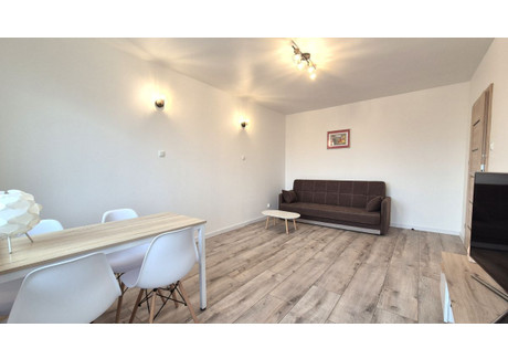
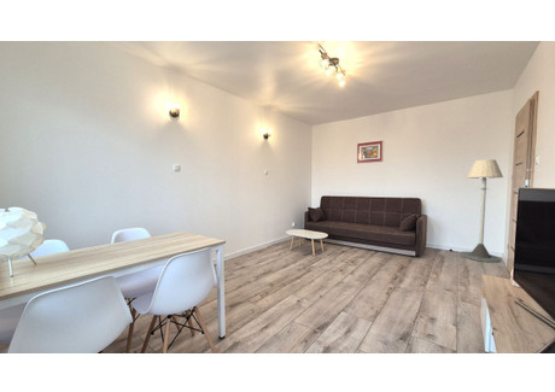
+ floor lamp (483, 209)
